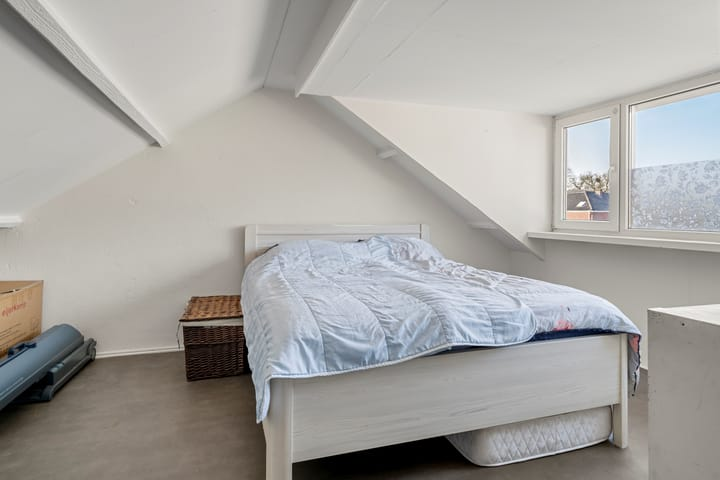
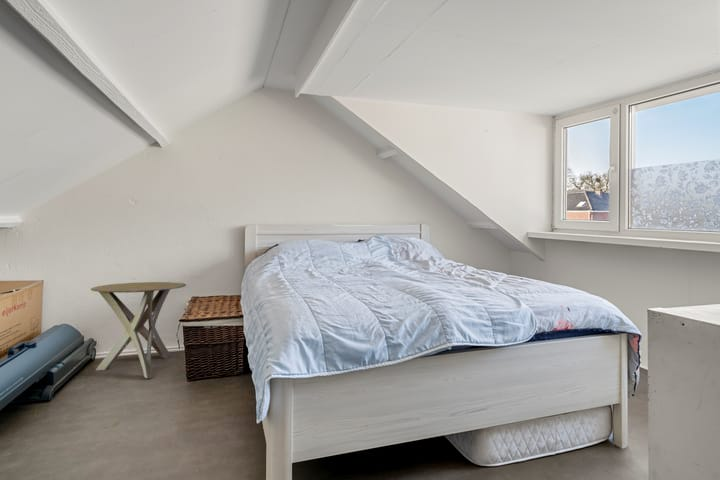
+ side table (140, 326)
